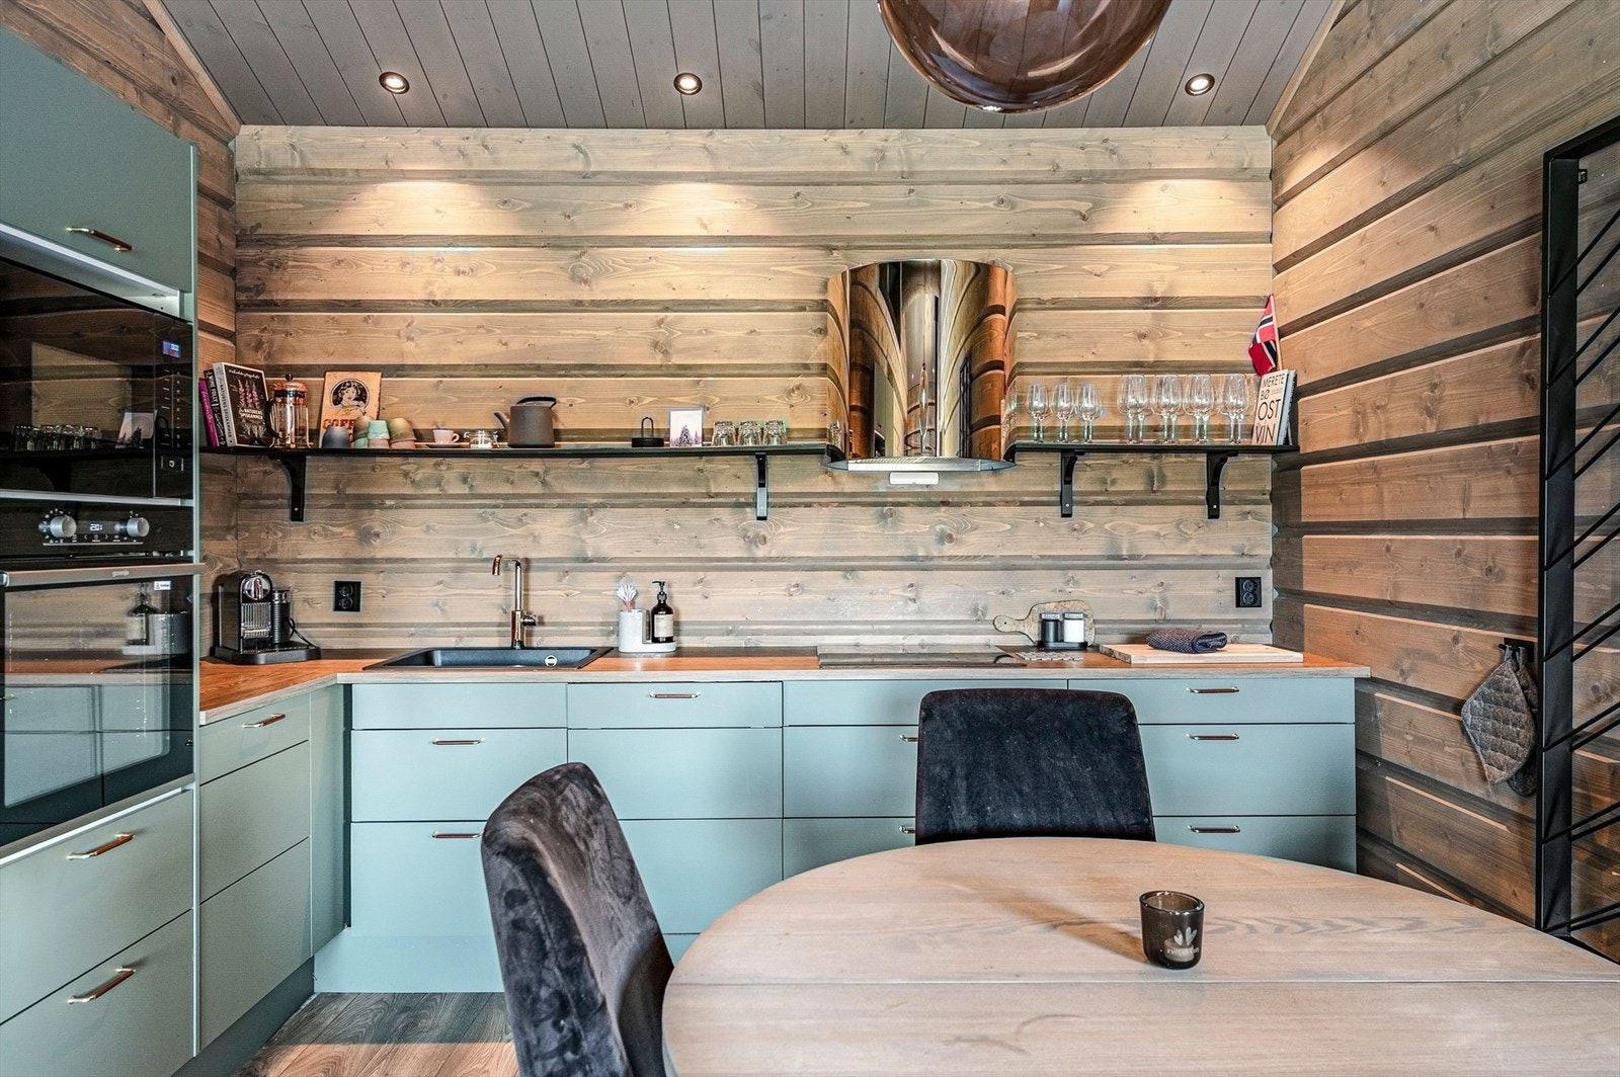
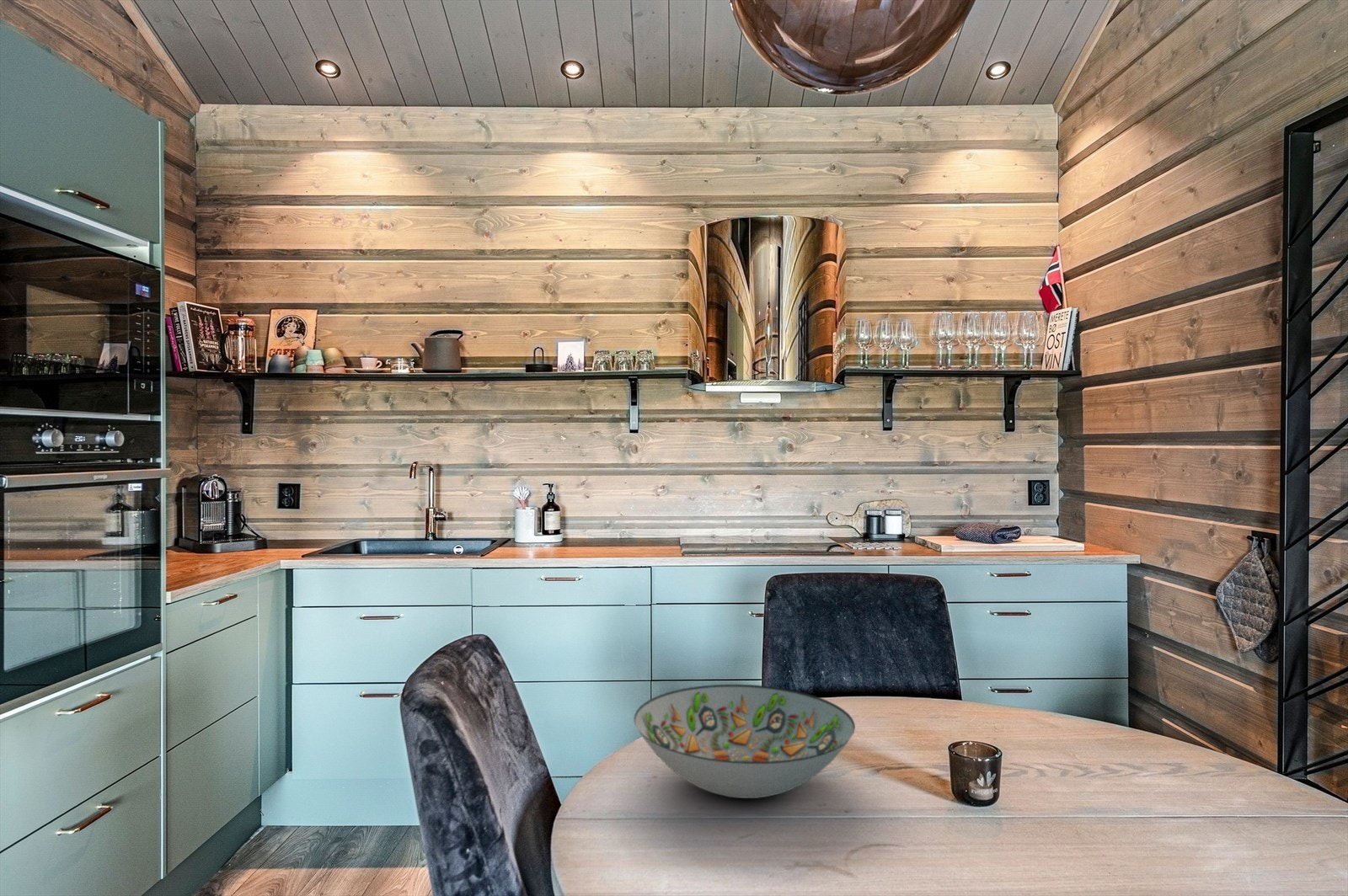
+ decorative bowl (742, 751)
